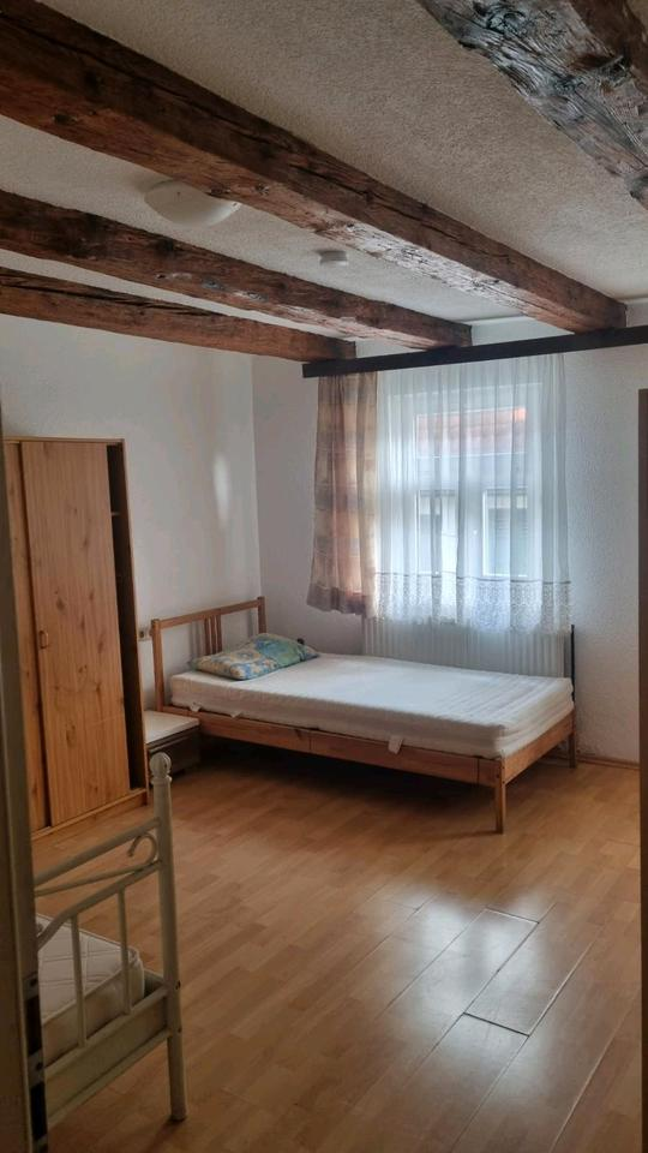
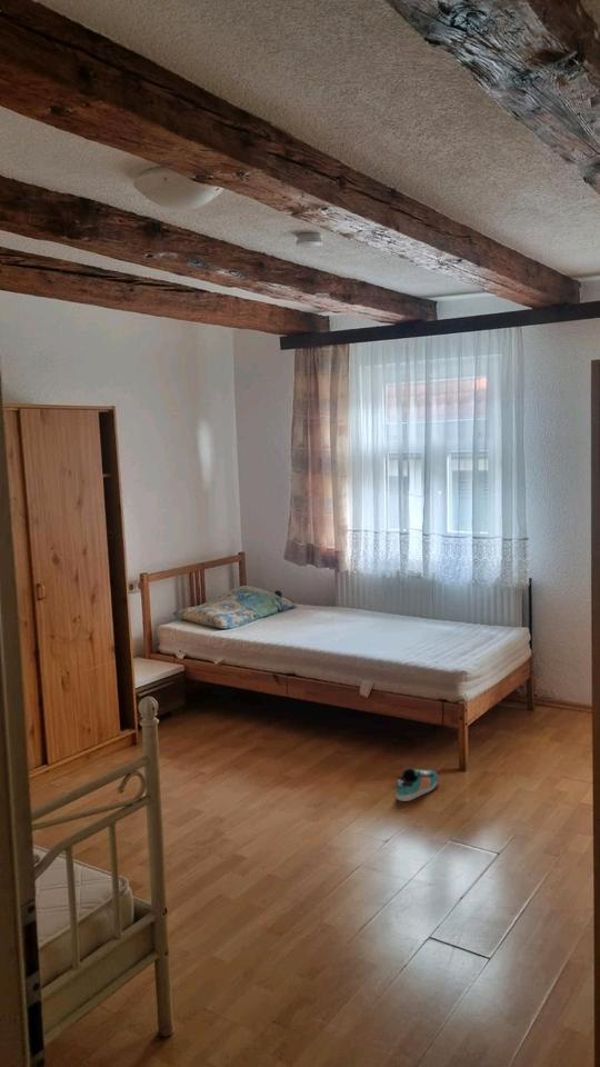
+ sneaker (418, 778)
